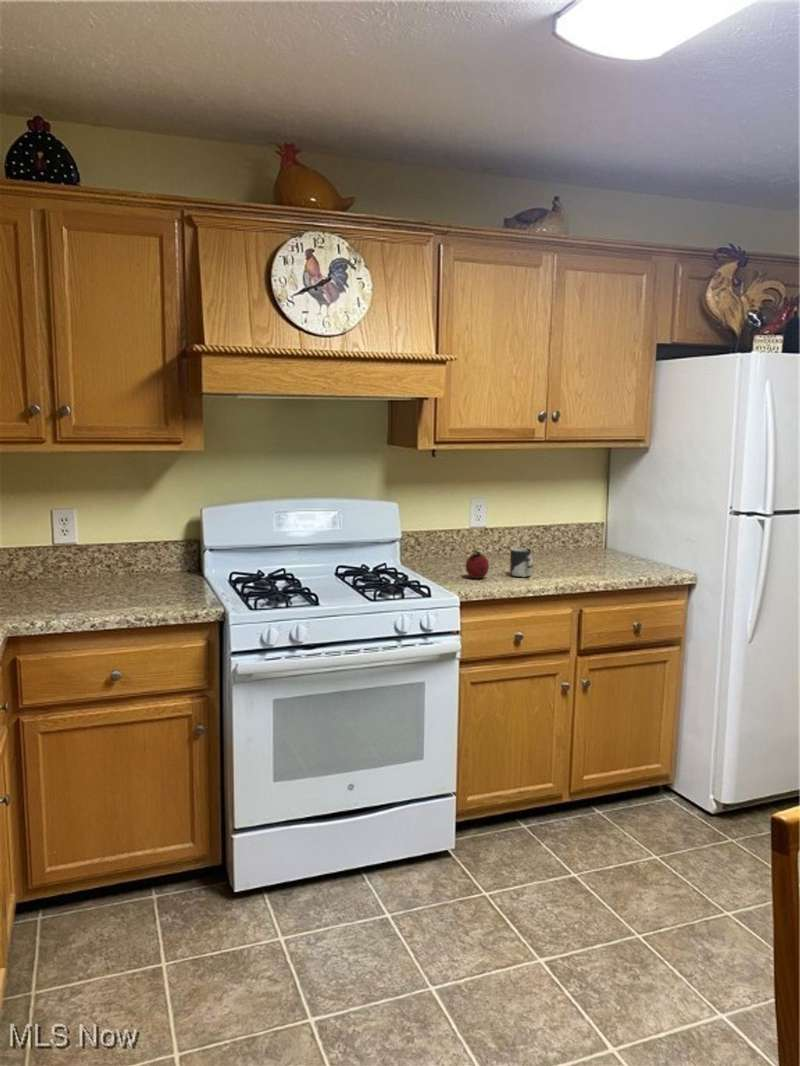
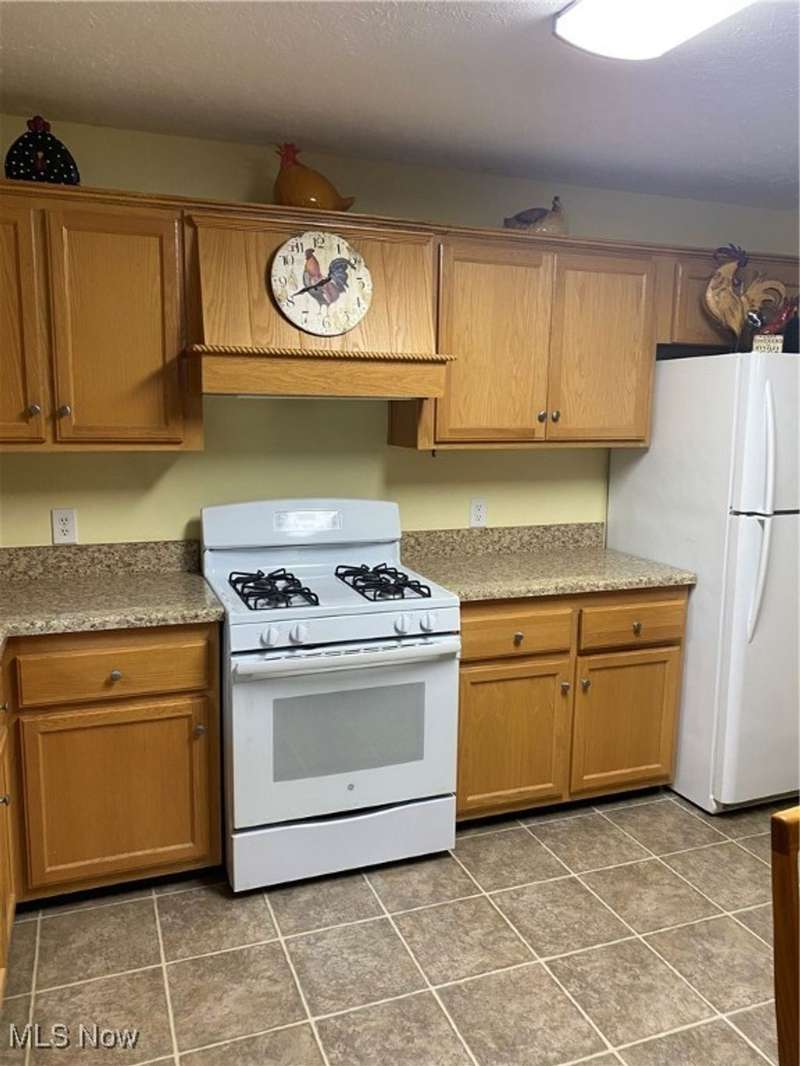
- fruit (476, 563)
- cup (522, 563)
